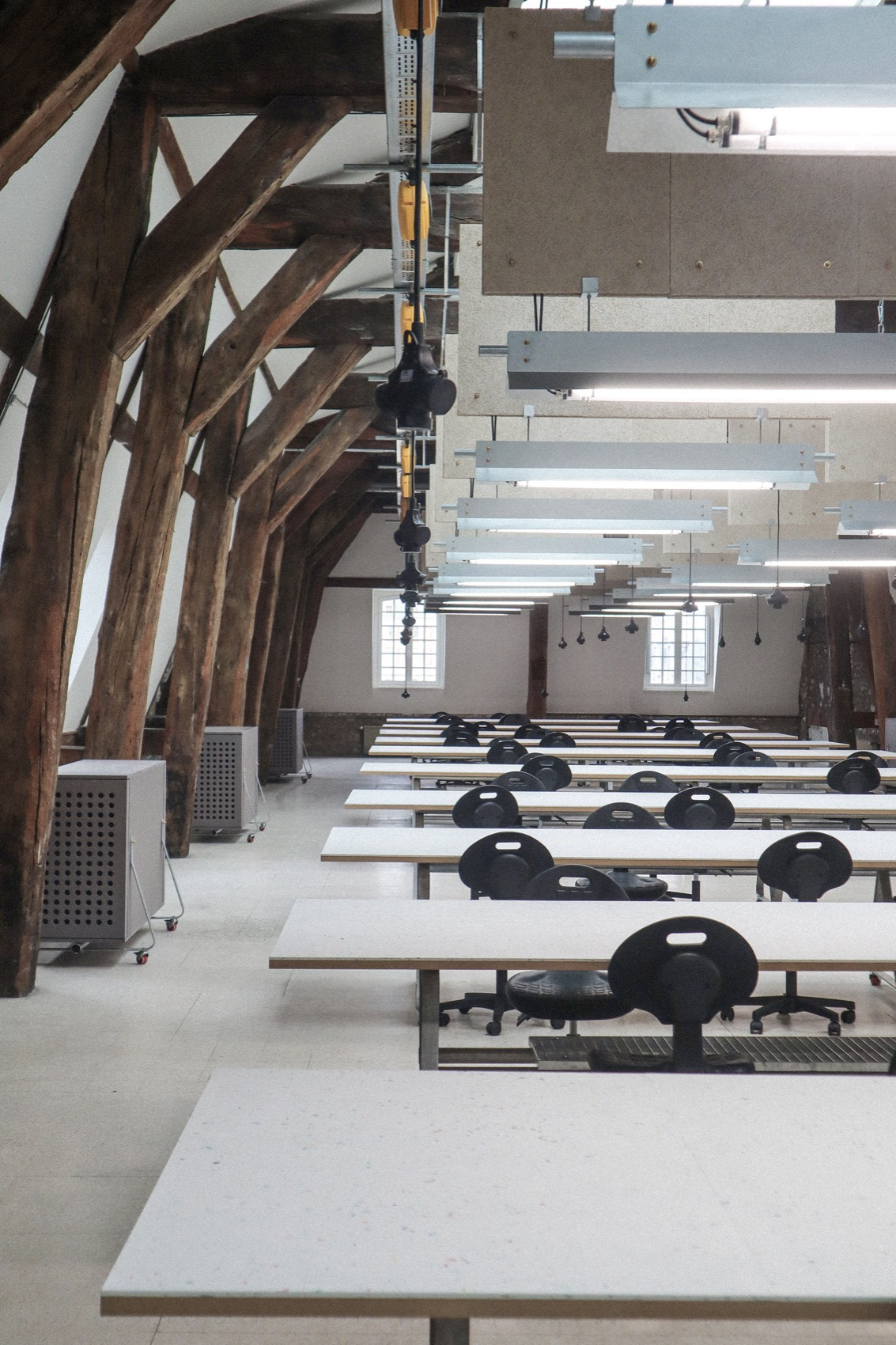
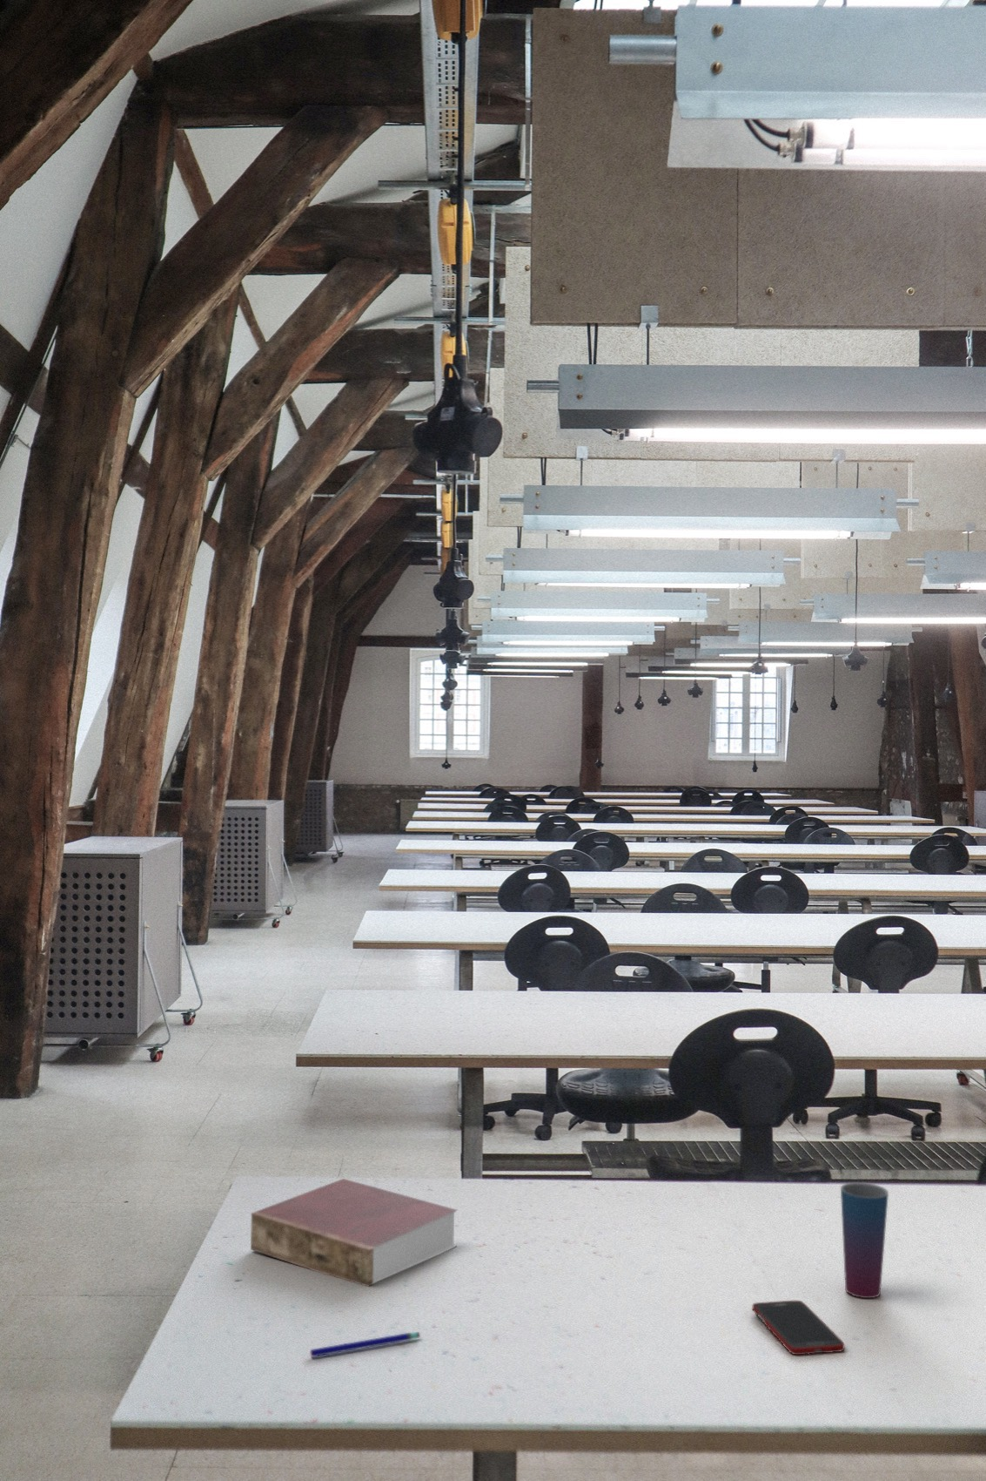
+ book (354, 1229)
+ cup (863, 1241)
+ cell phone (797, 1327)
+ pen (365, 1343)
